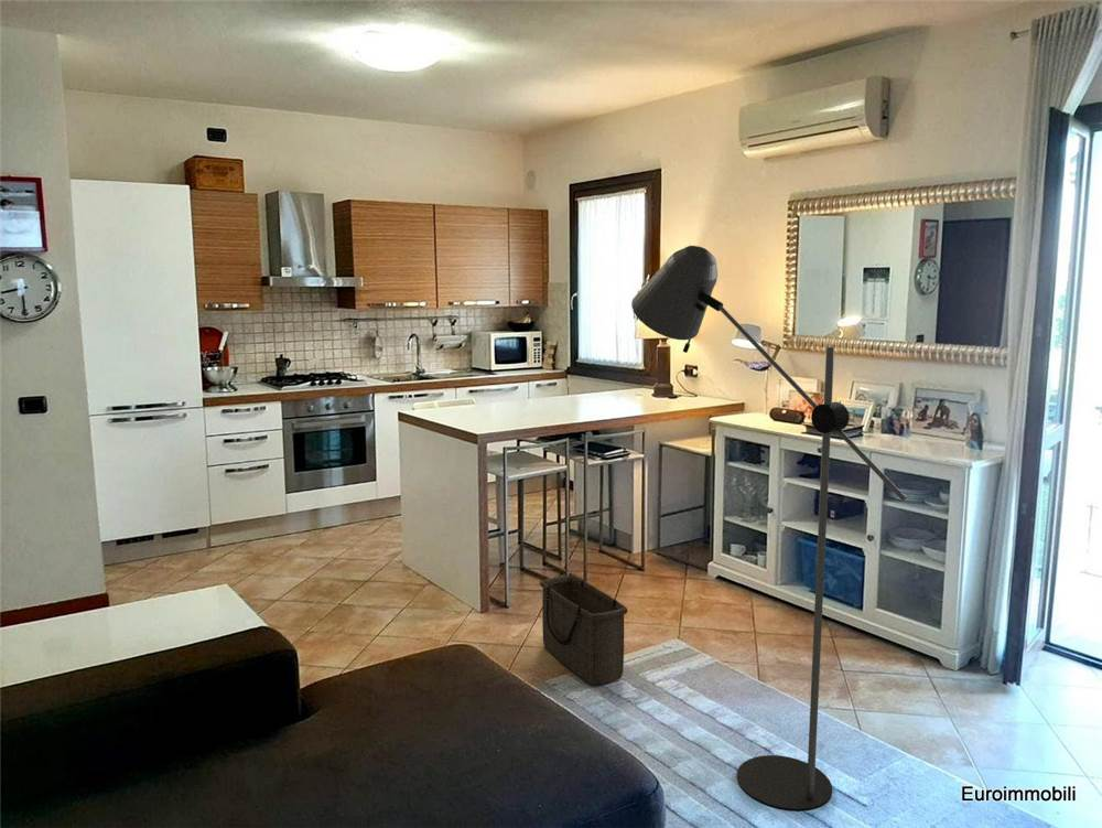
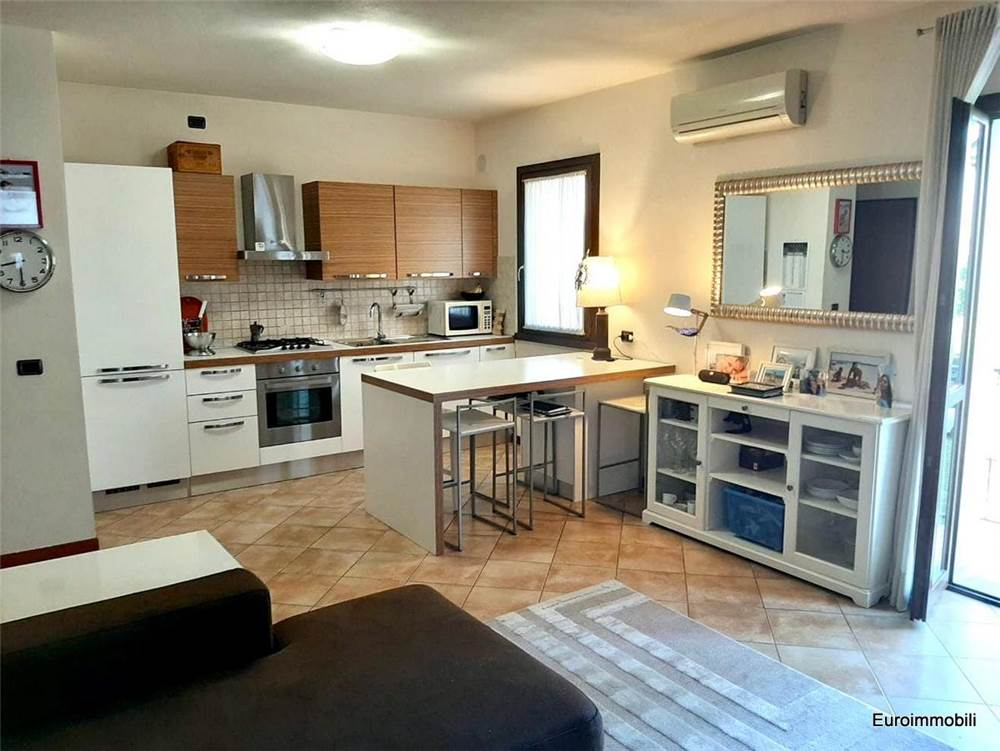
- basket (581, 627)
- floor lamp (819, 508)
